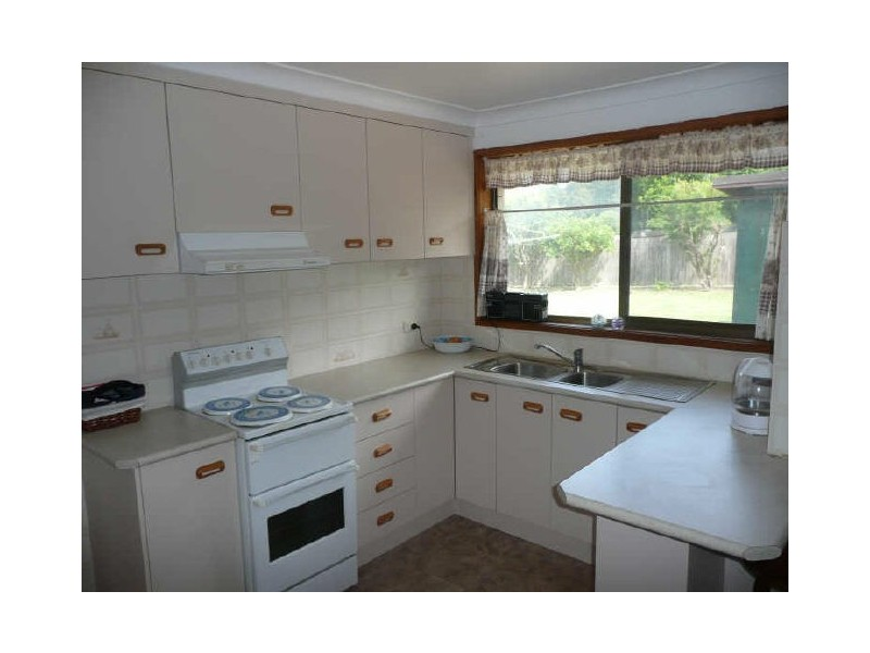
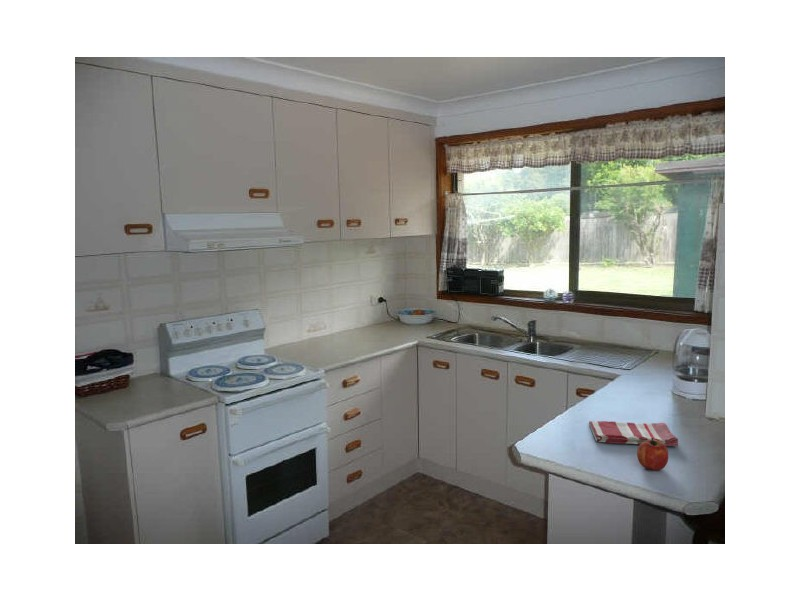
+ fruit (652, 453)
+ dish towel (631, 431)
